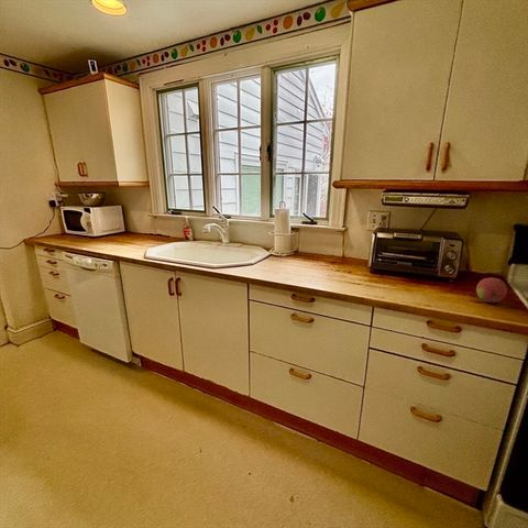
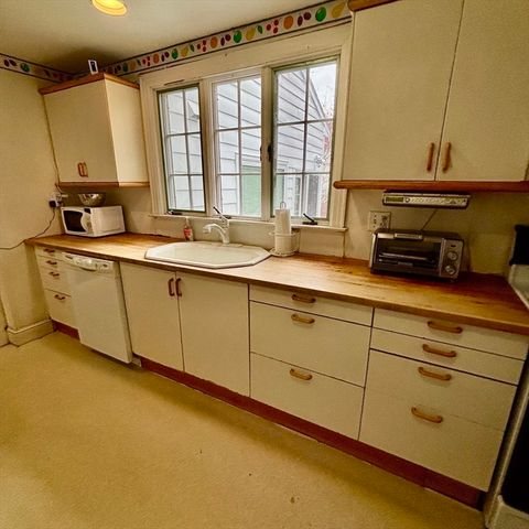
- fruit (491, 289)
